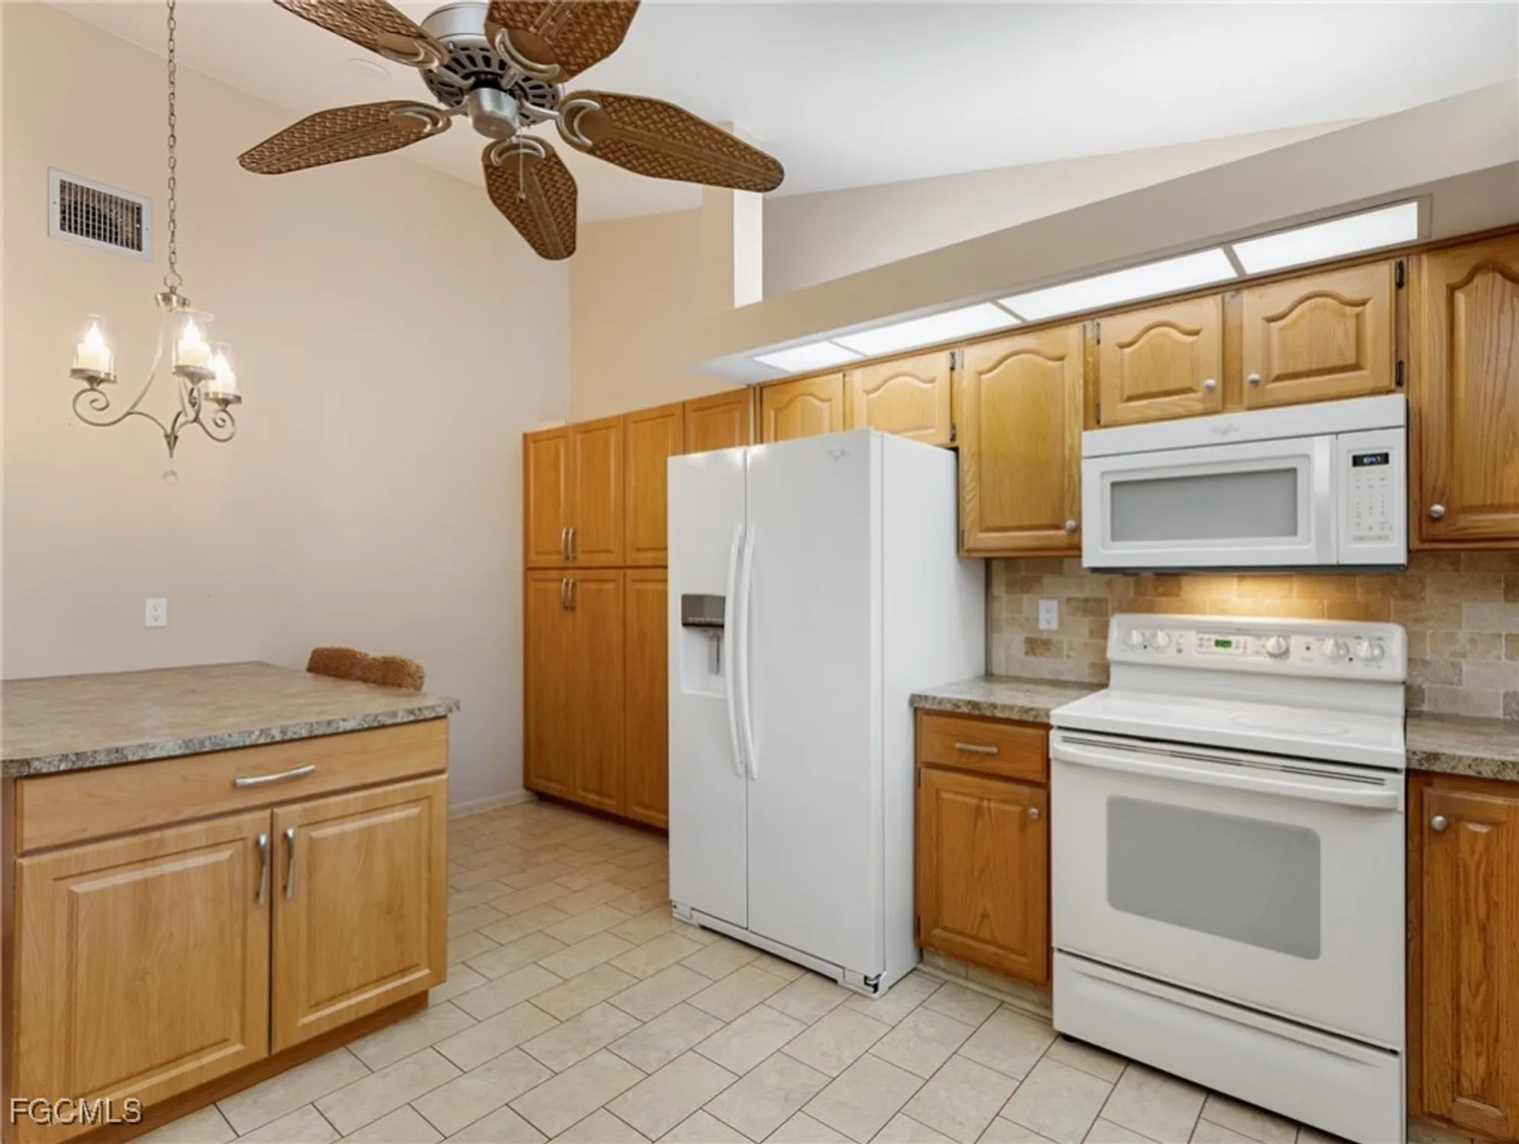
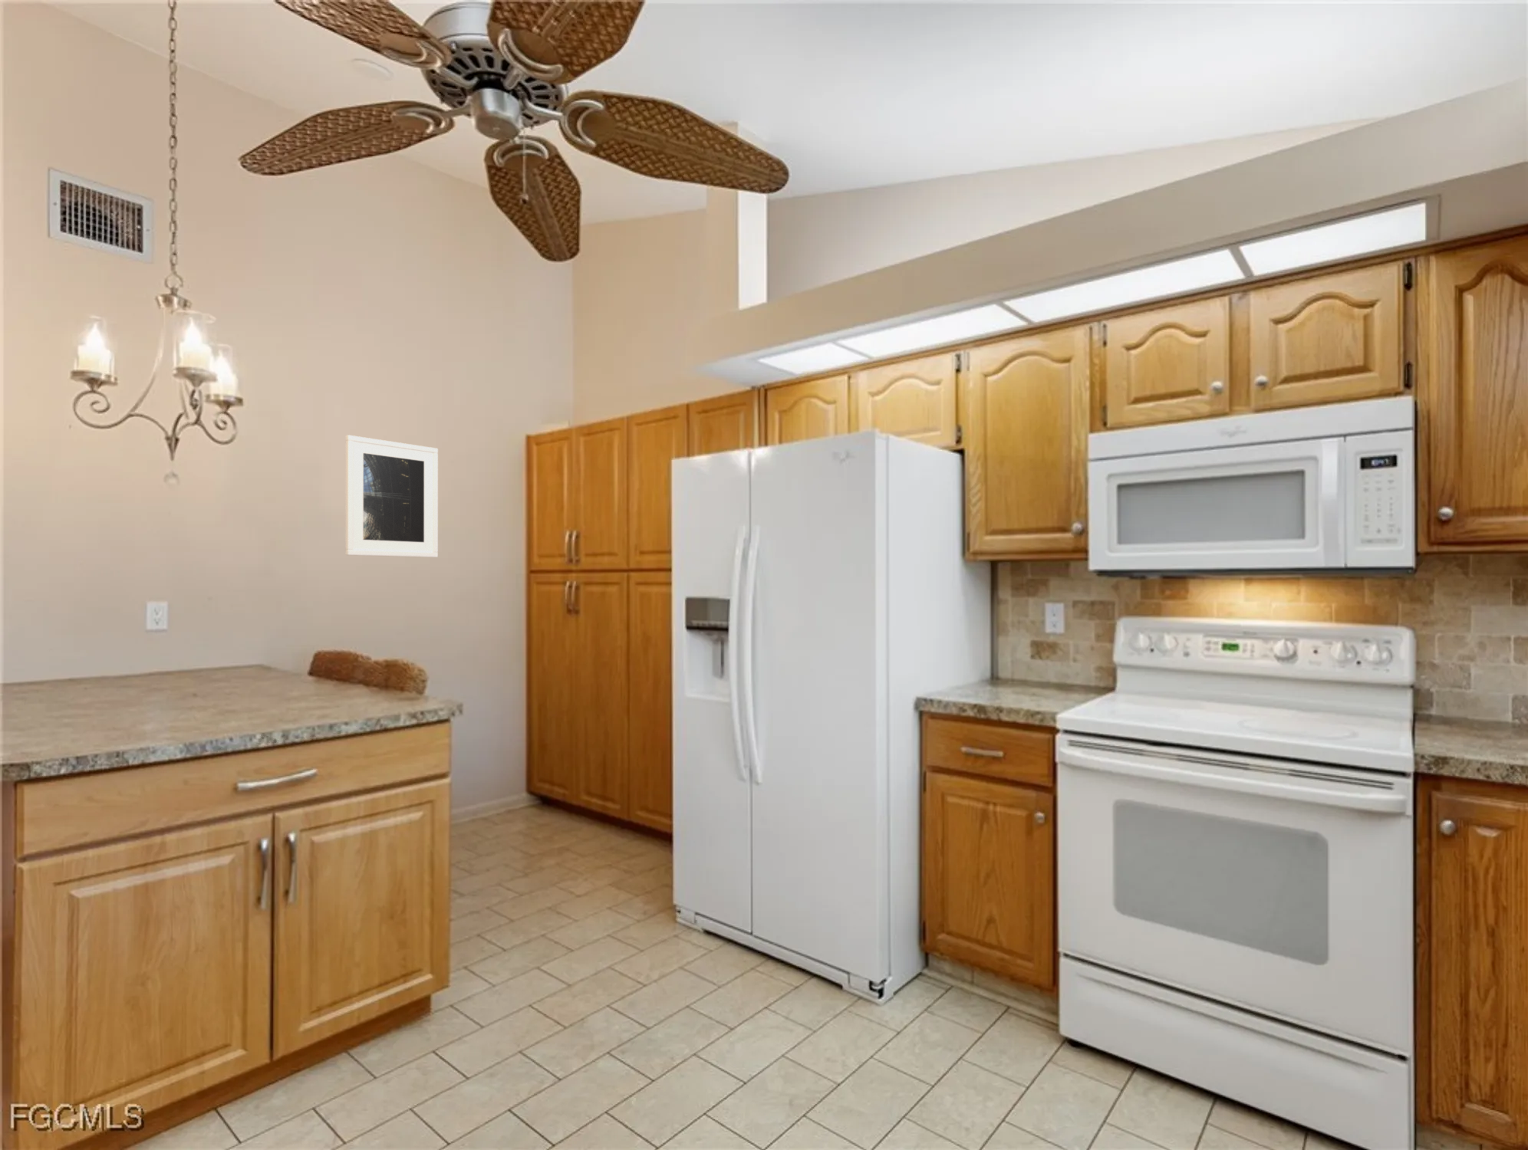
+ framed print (394, 499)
